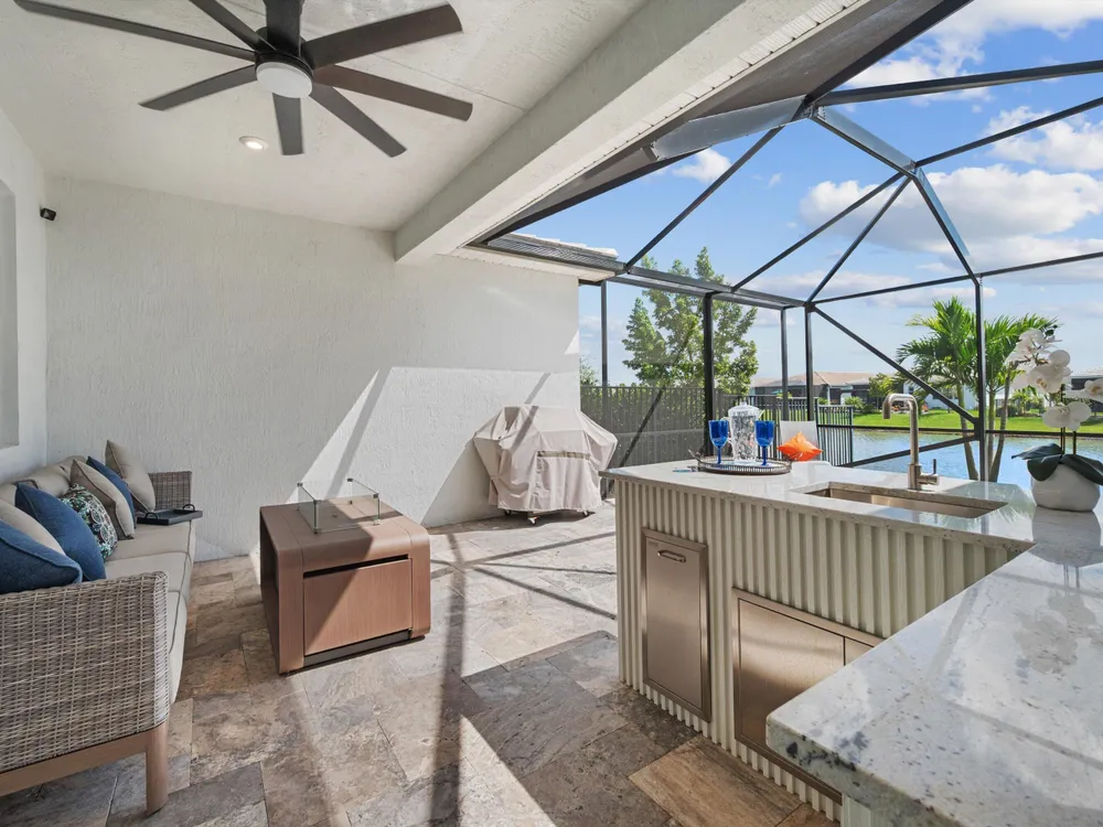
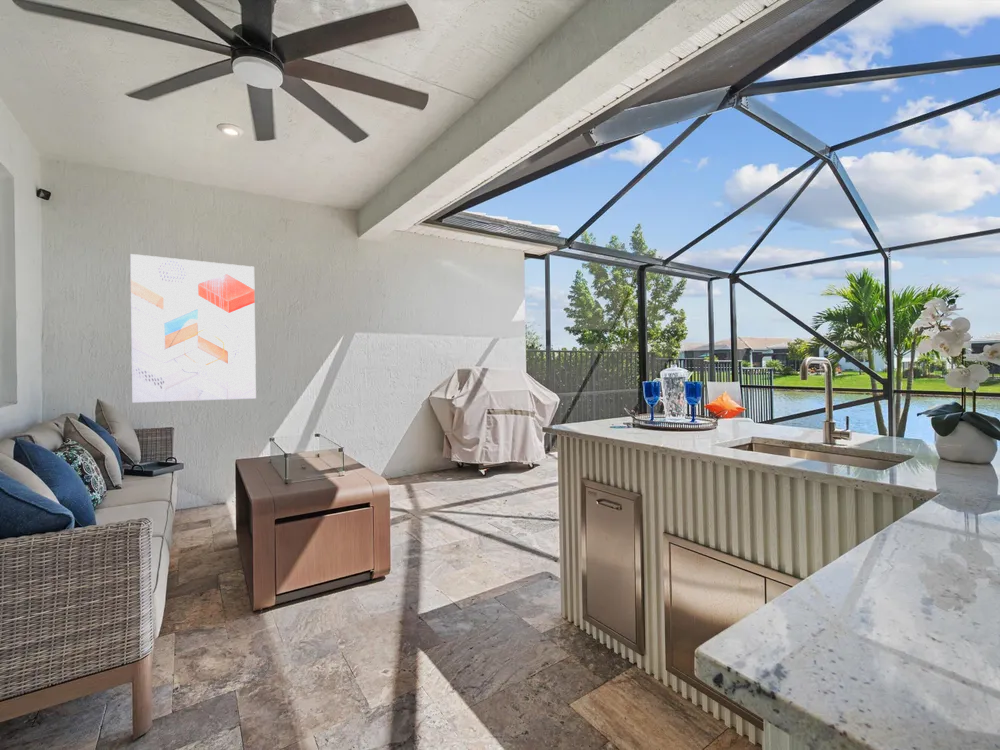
+ wall art (196, 330)
